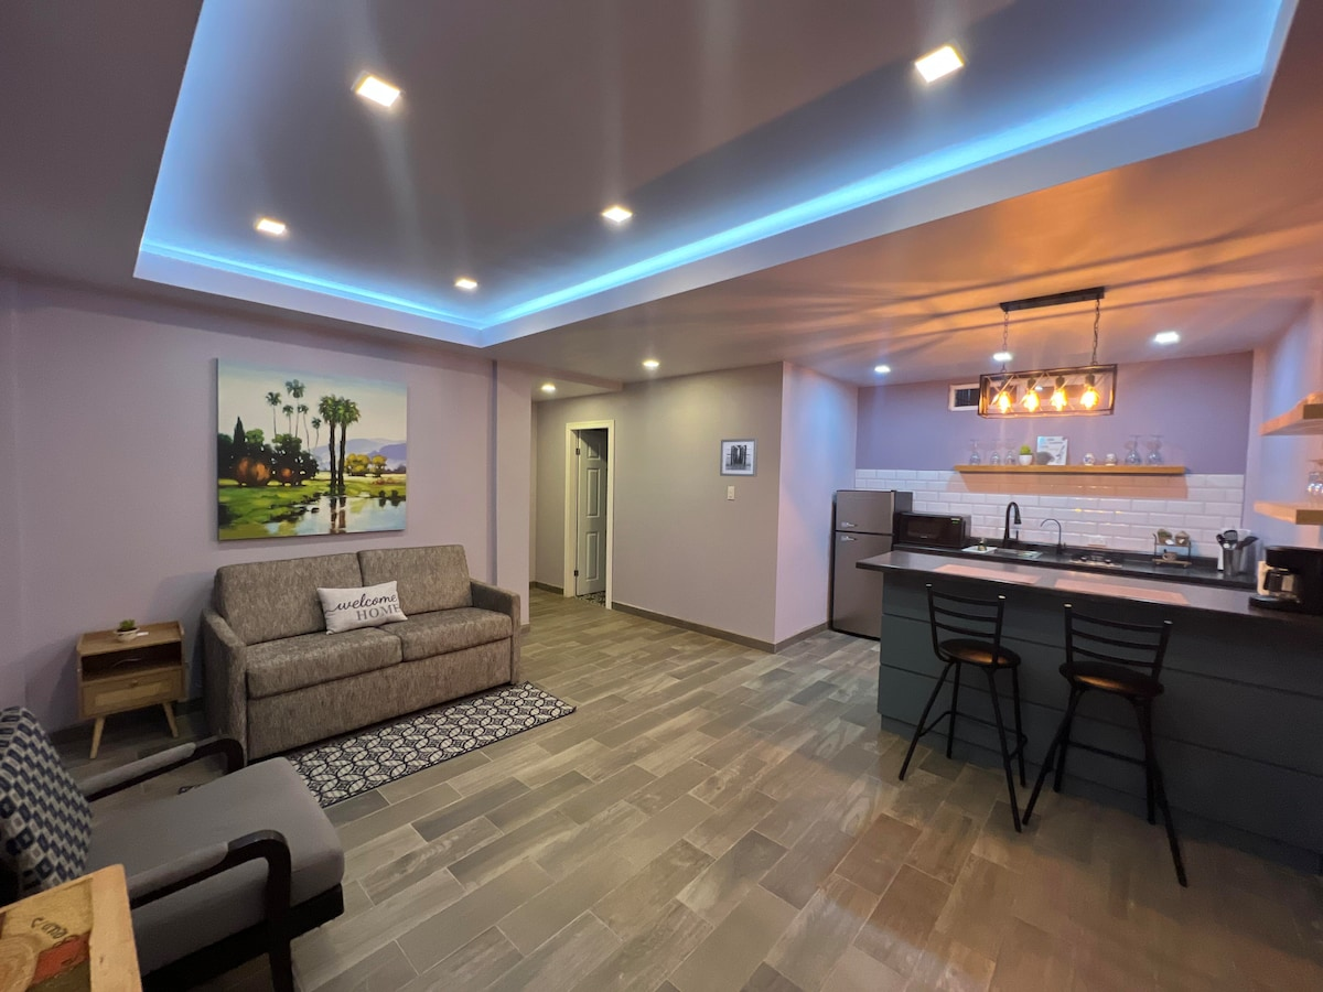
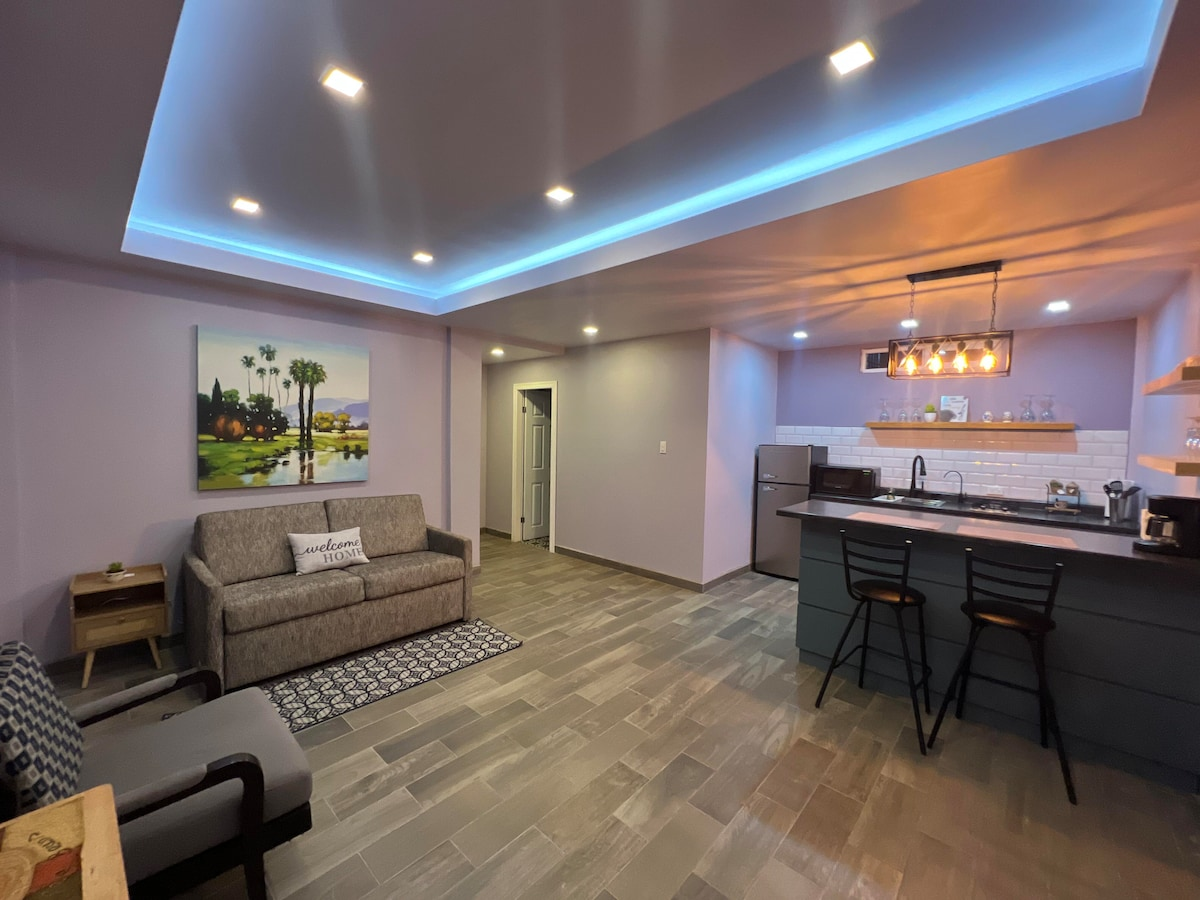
- wall art (738, 457)
